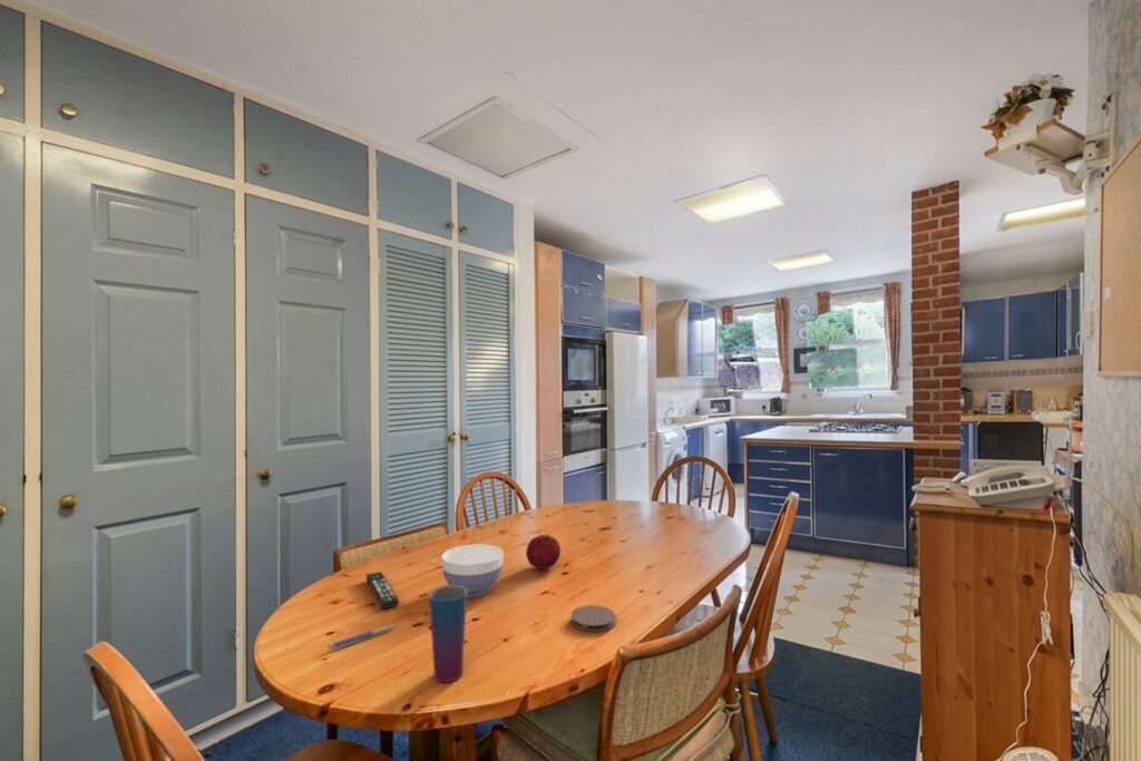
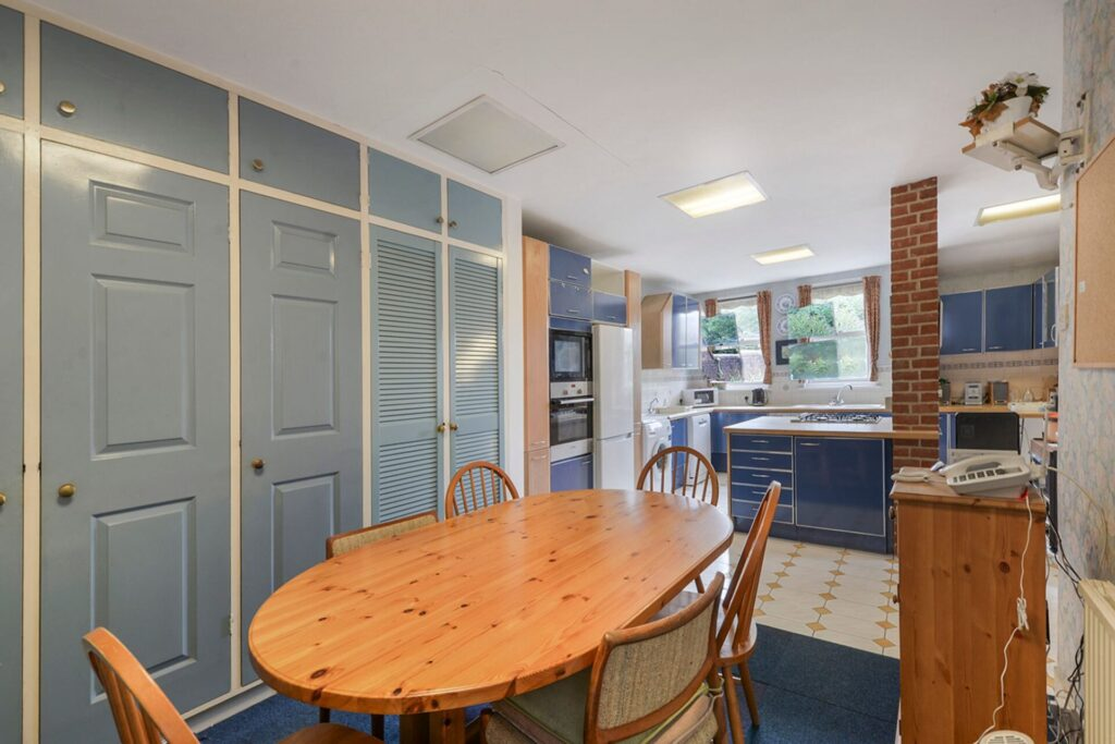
- cup (448, 633)
- coaster (593, 617)
- fruit (543, 550)
- pen (363, 635)
- remote control (381, 588)
- bowl (472, 572)
